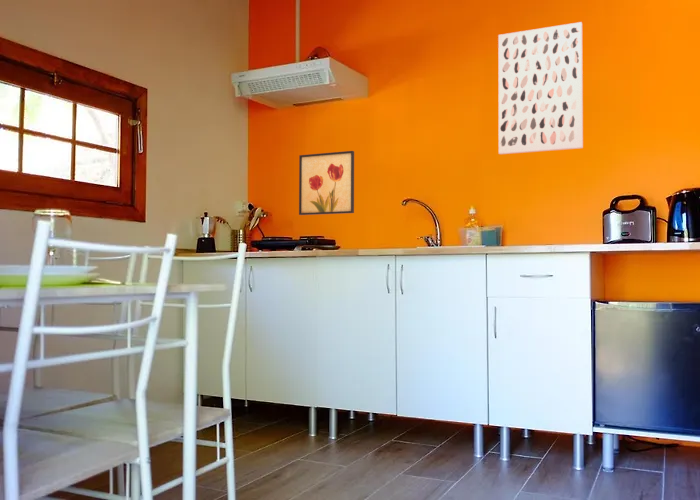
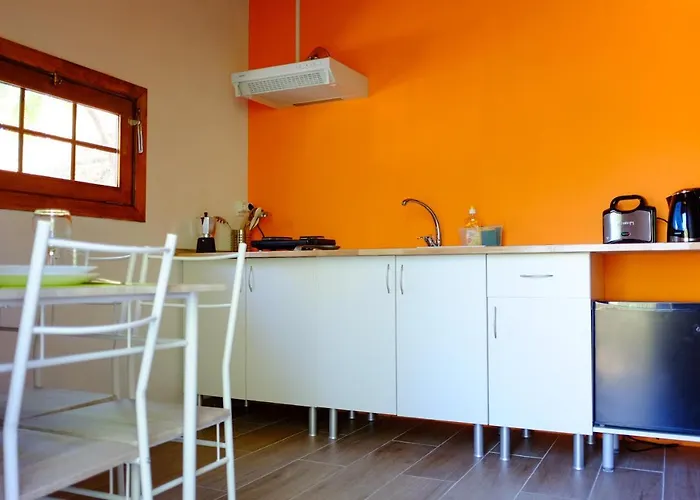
- wall art (326, 183)
- wall art (539, 89)
